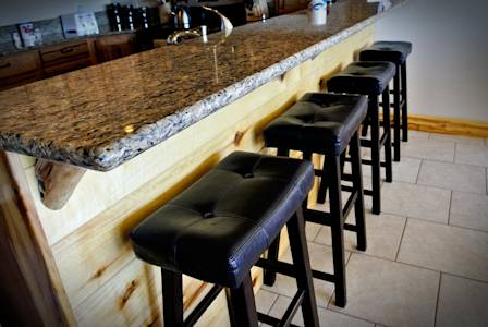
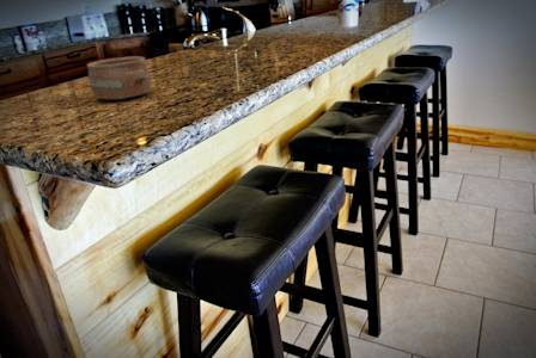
+ pottery (120, 78)
